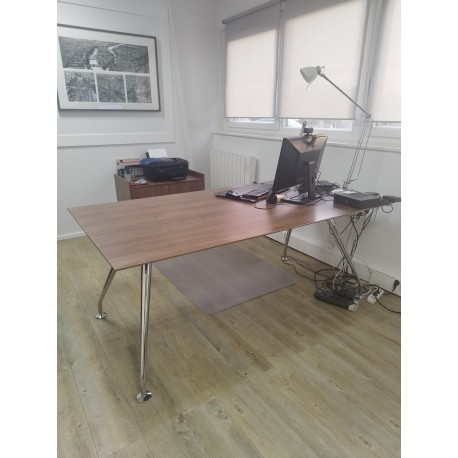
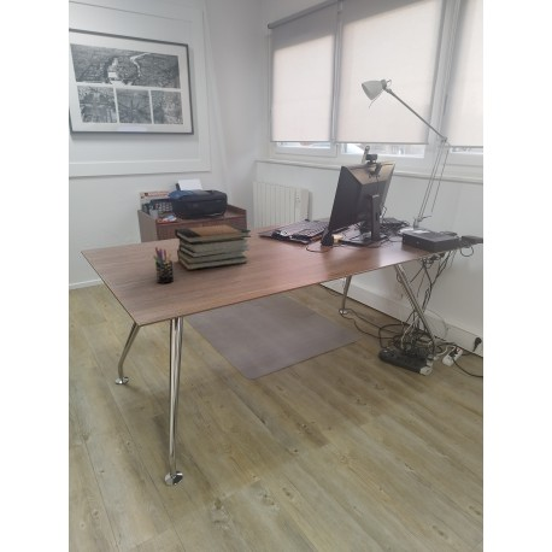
+ pen holder (162, 264)
+ book stack (213, 246)
